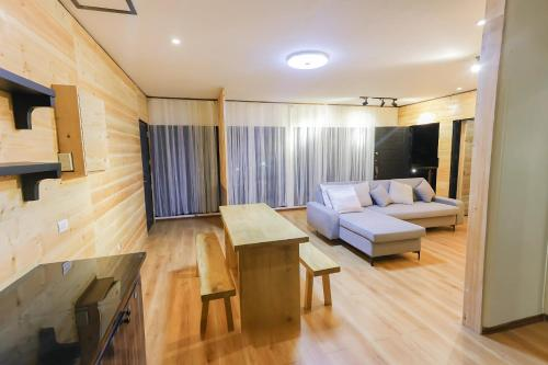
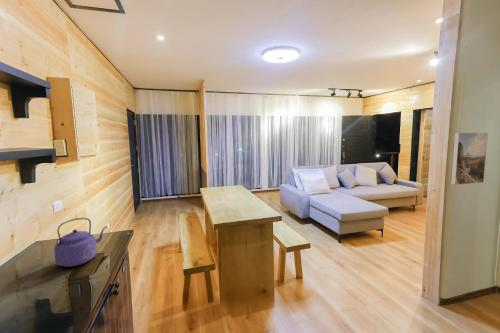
+ kettle (82, 238)
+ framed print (469, 158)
